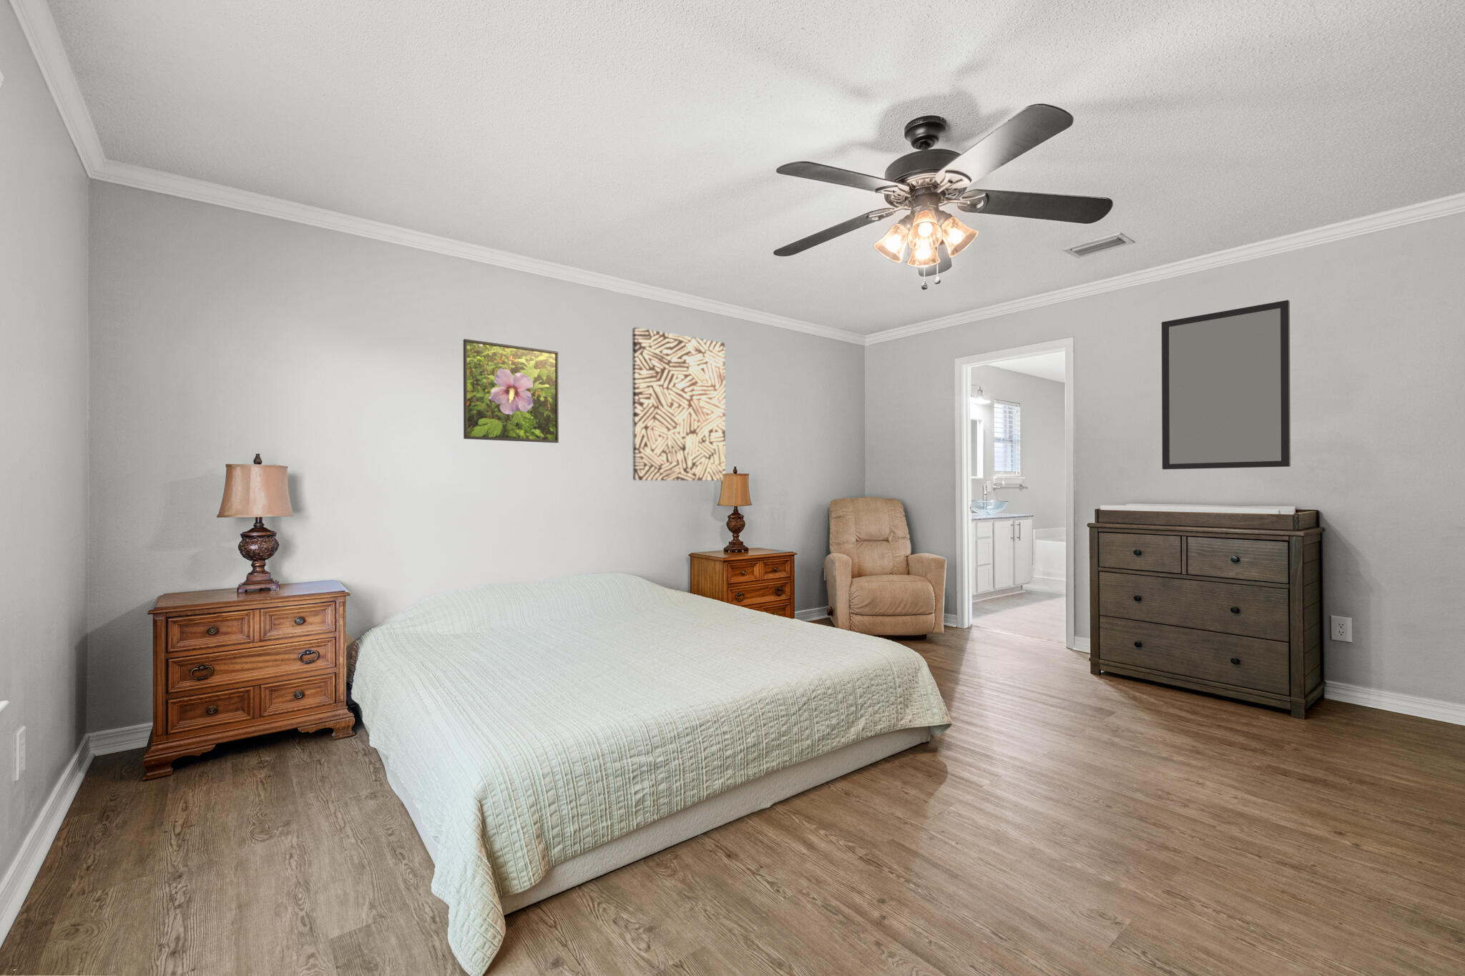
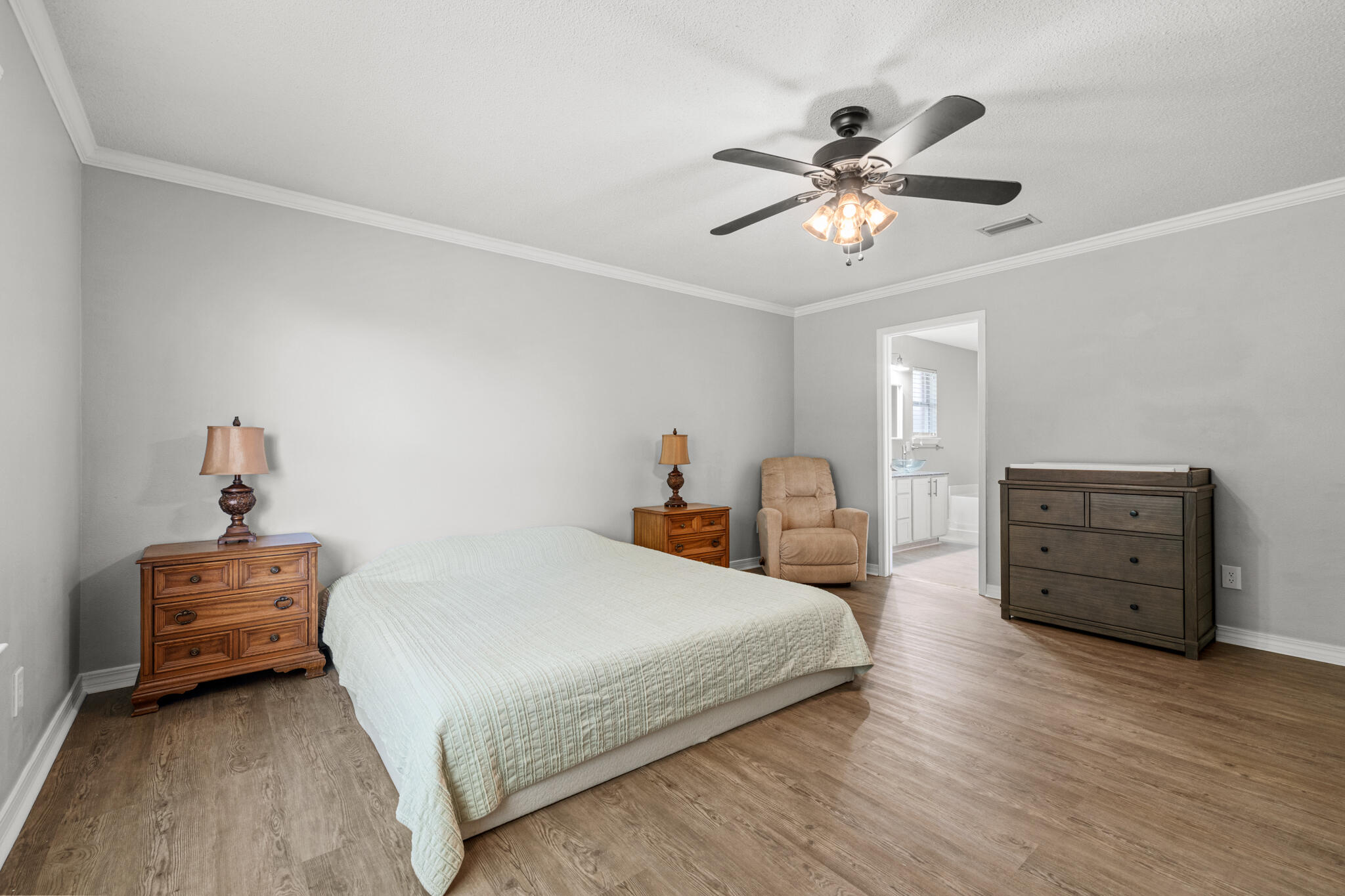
- wall art (681, 407)
- home mirror (1222, 390)
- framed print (513, 393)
